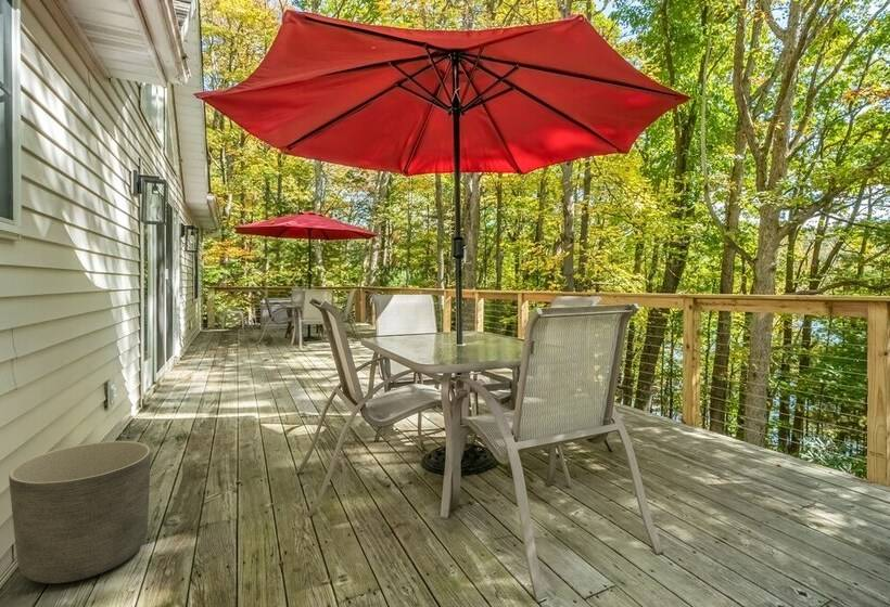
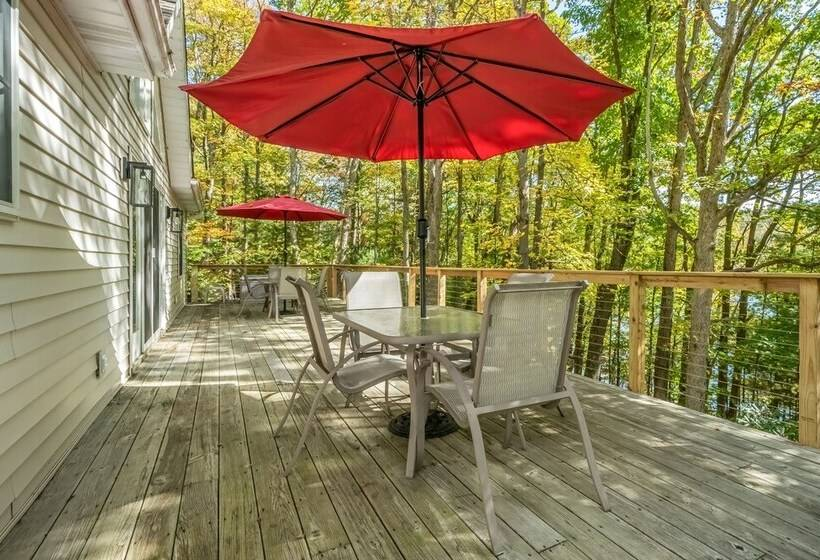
- planter (86, 508)
